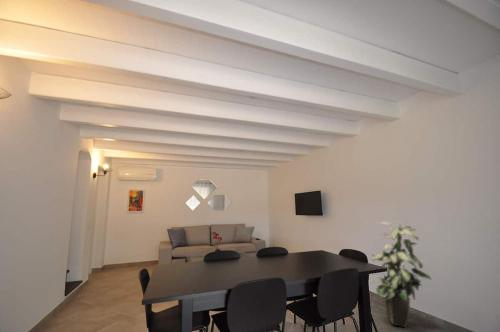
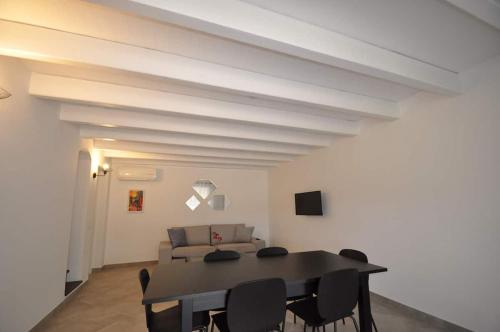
- indoor plant (395, 270)
